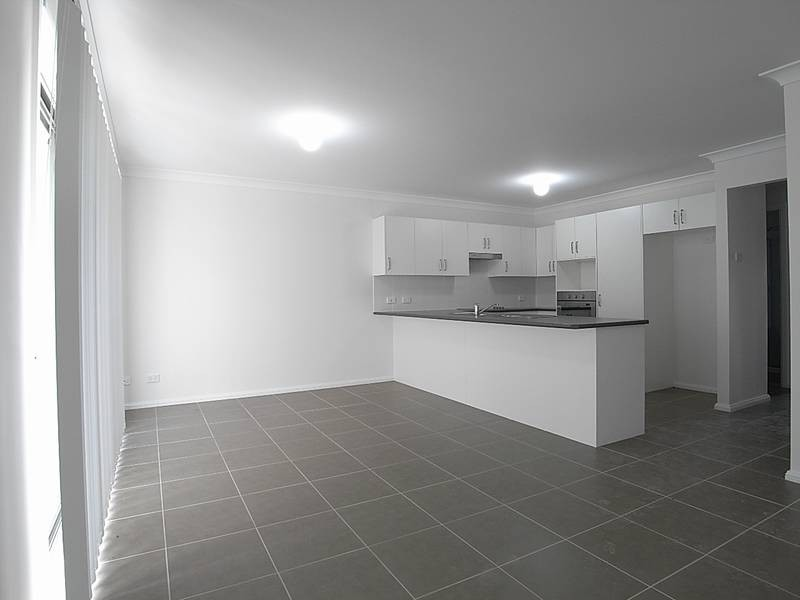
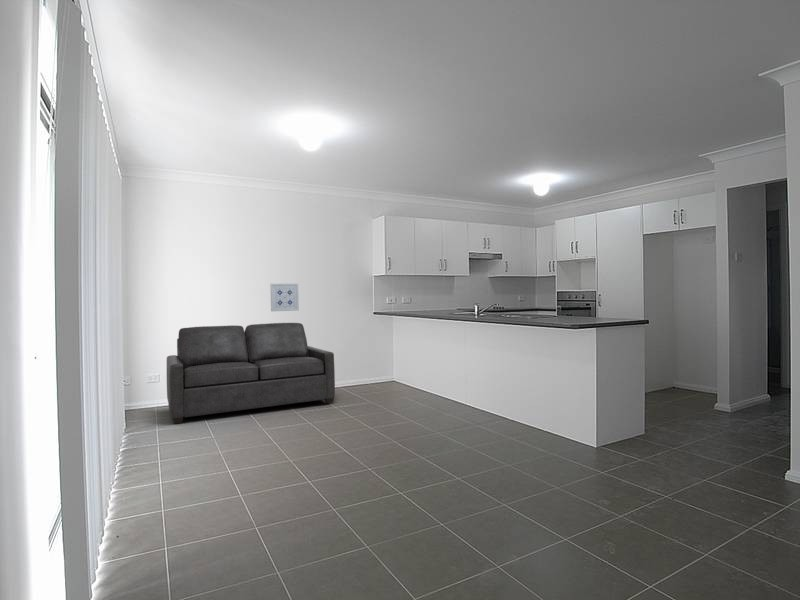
+ wall art (284, 297)
+ sofa (250, 365)
